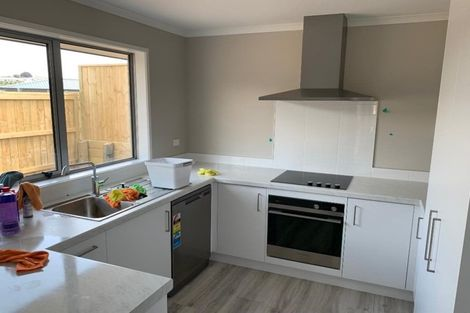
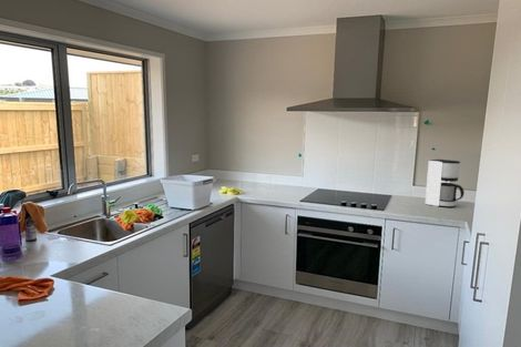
+ coffee maker (447, 183)
